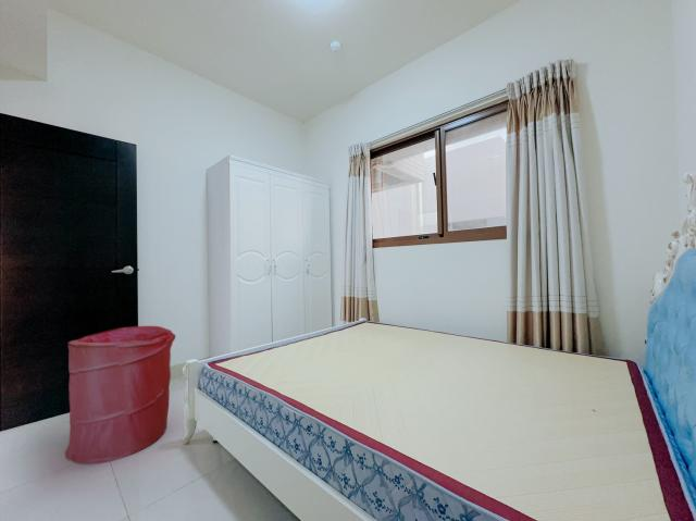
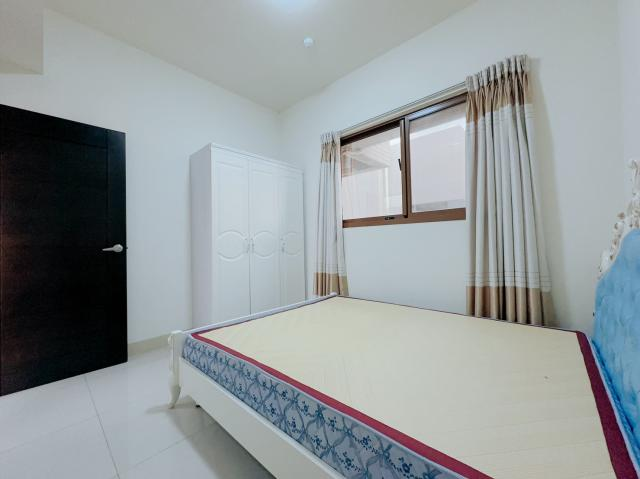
- laundry hamper (125, 384)
